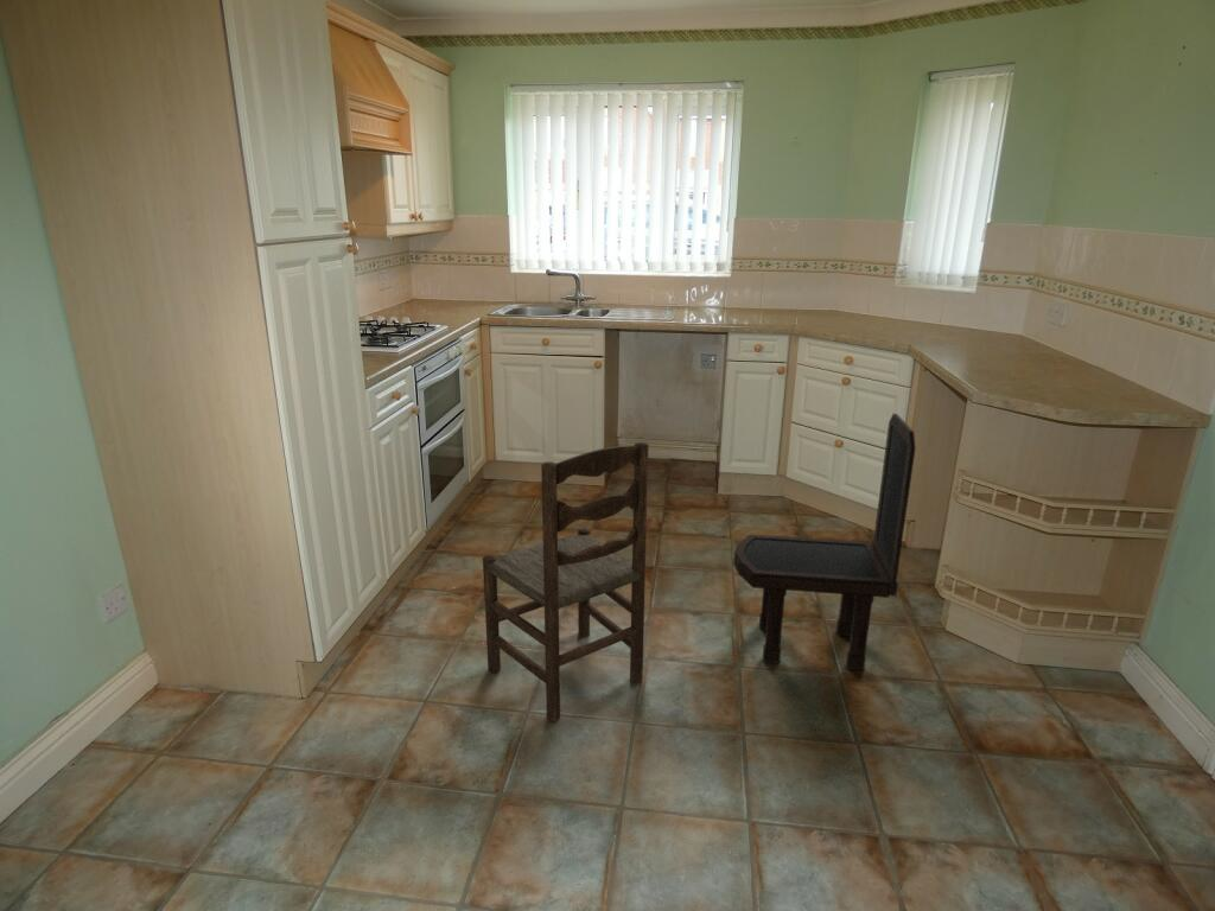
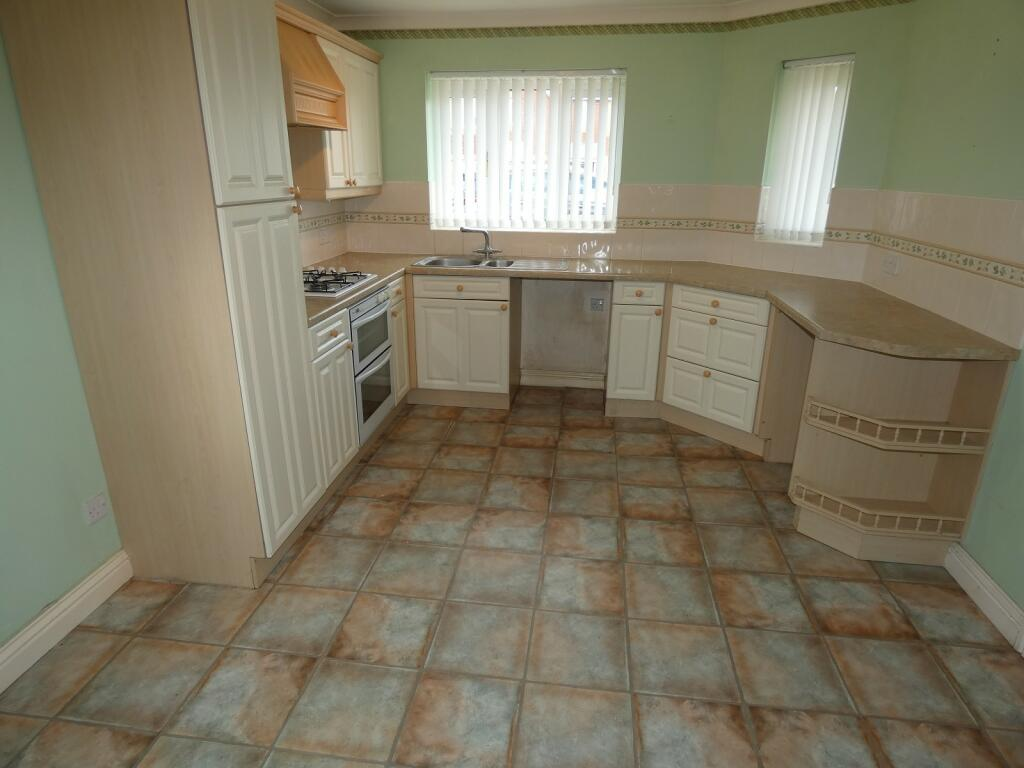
- dining chair (819, 539)
- dining chair (567, 560)
